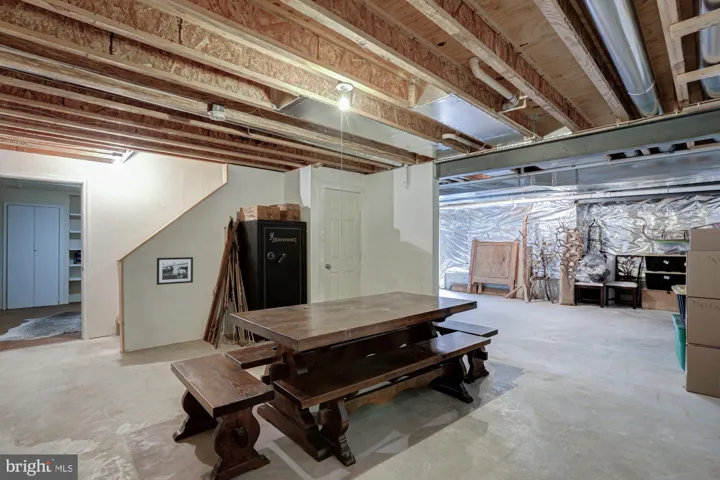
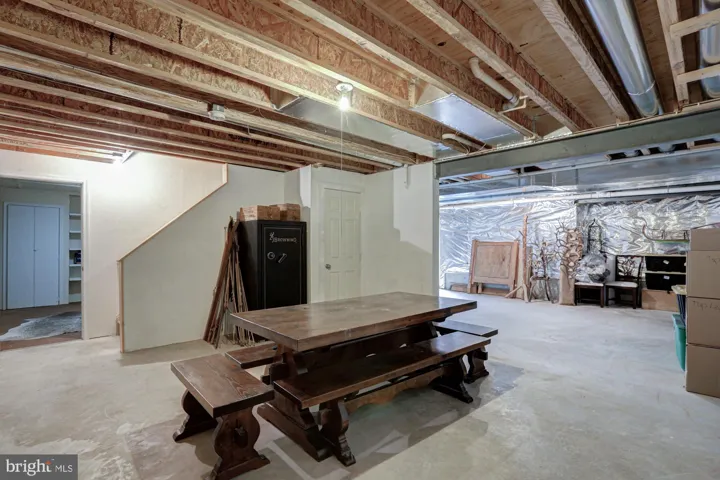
- picture frame (175, 270)
